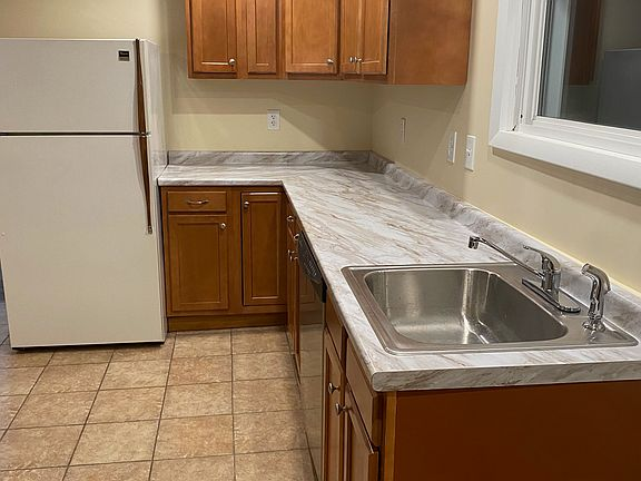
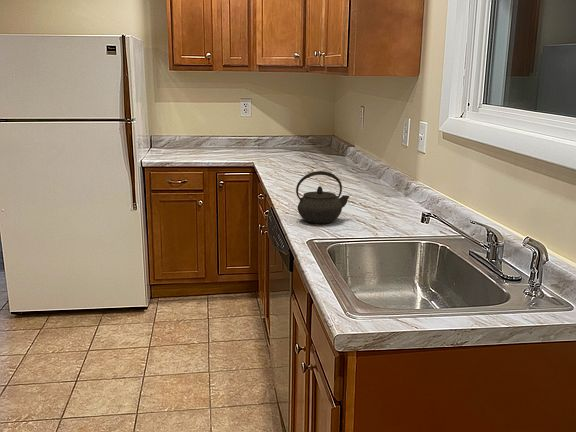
+ kettle (323, 196)
